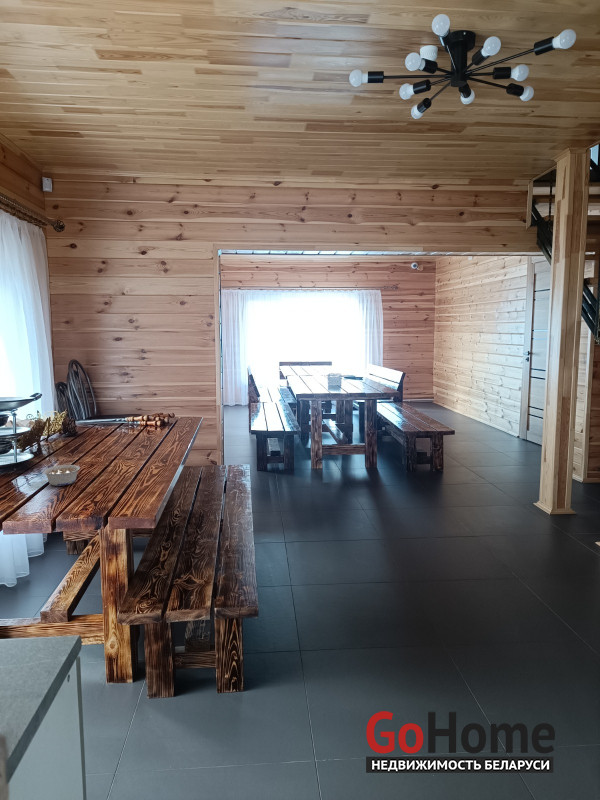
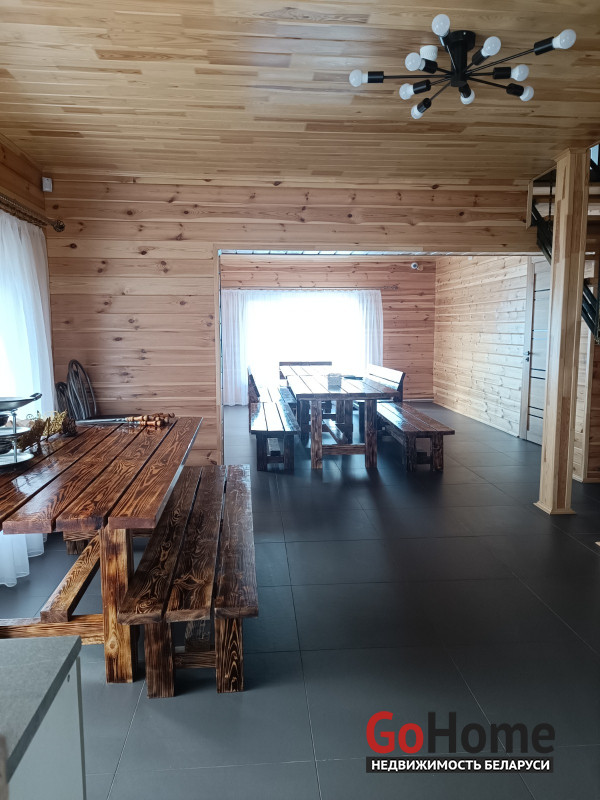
- legume (61, 474)
